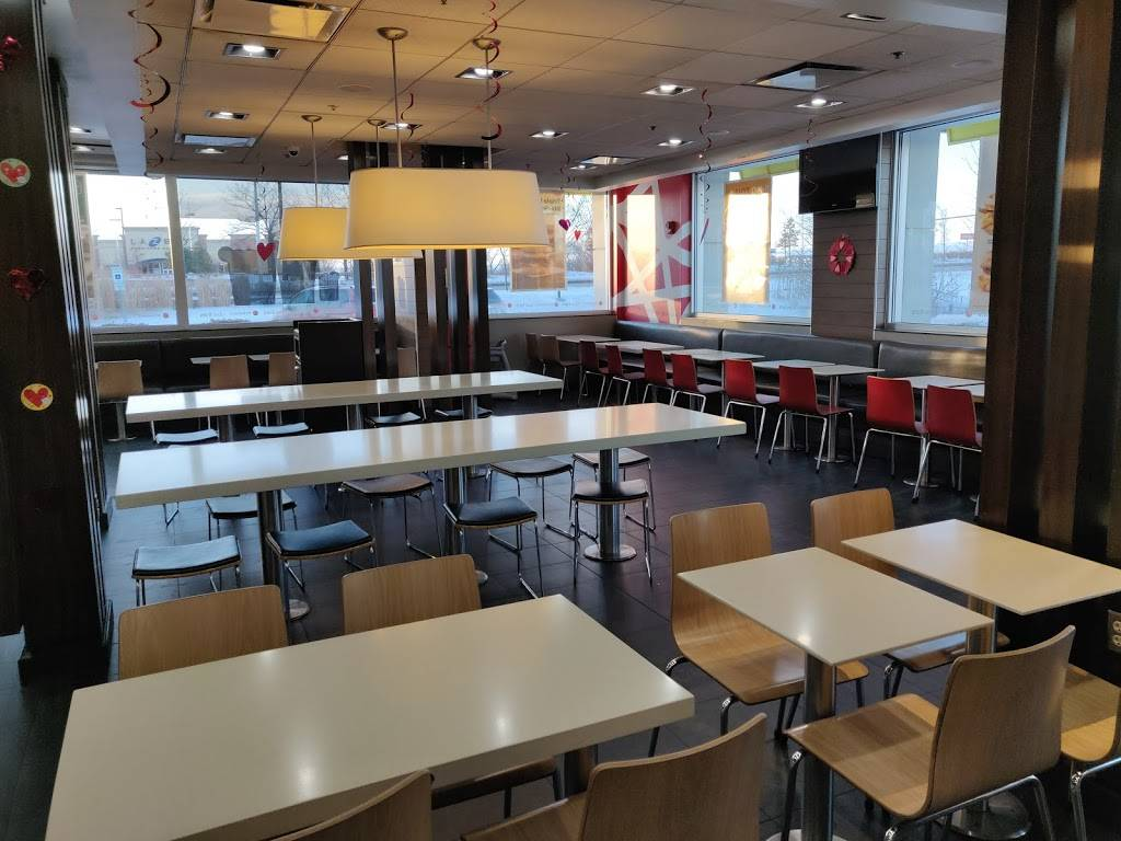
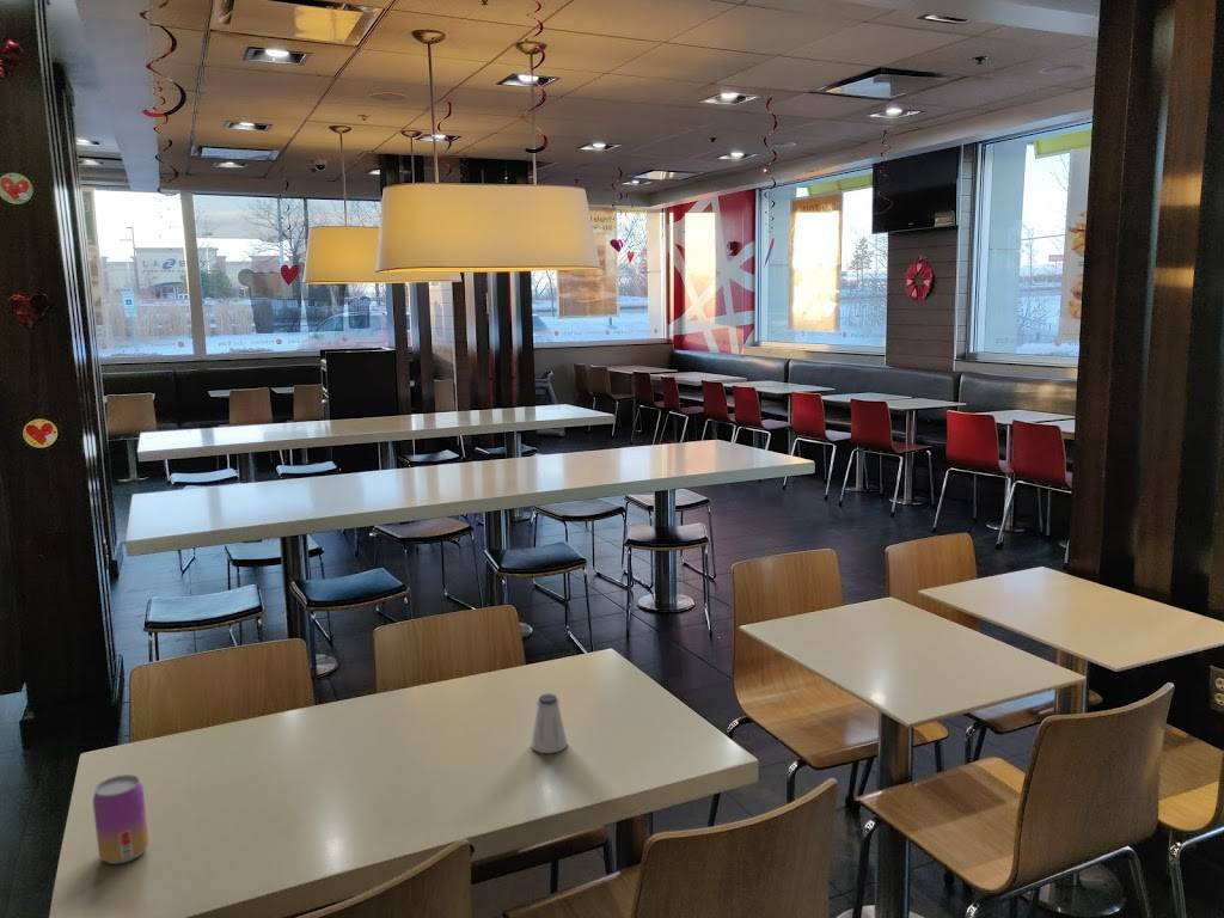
+ beer can (121, 819)
+ saltshaker (547, 721)
